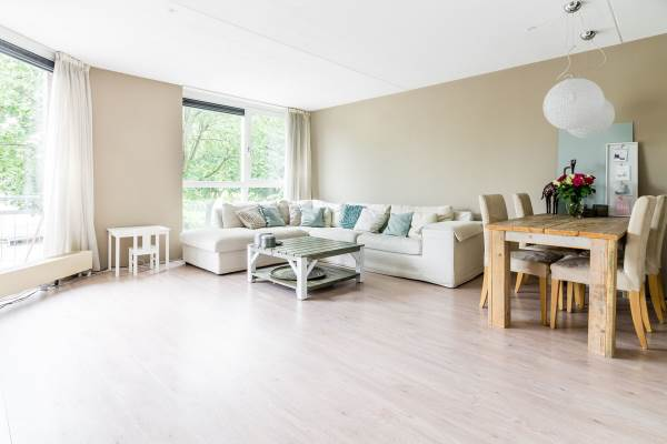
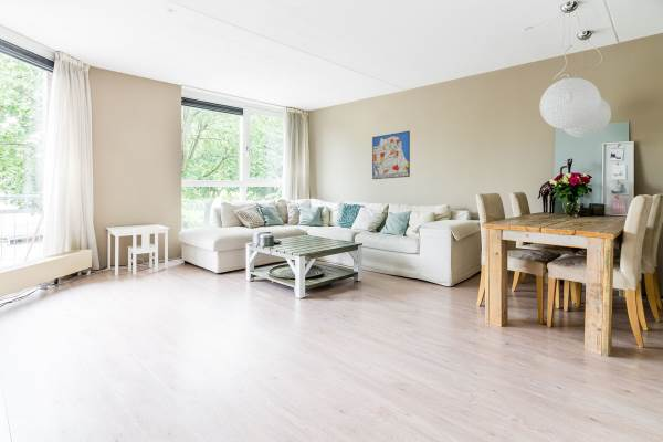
+ wall art (390, 156)
